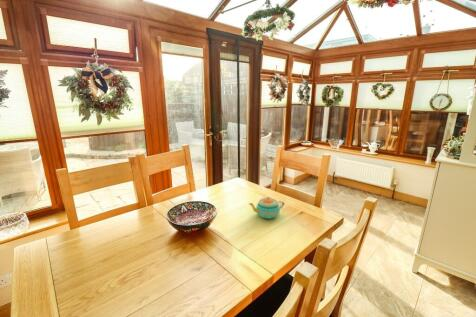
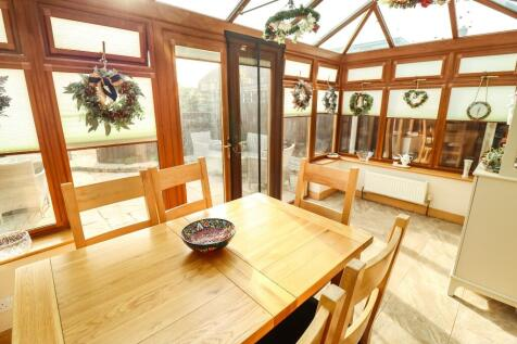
- teapot (266, 206)
